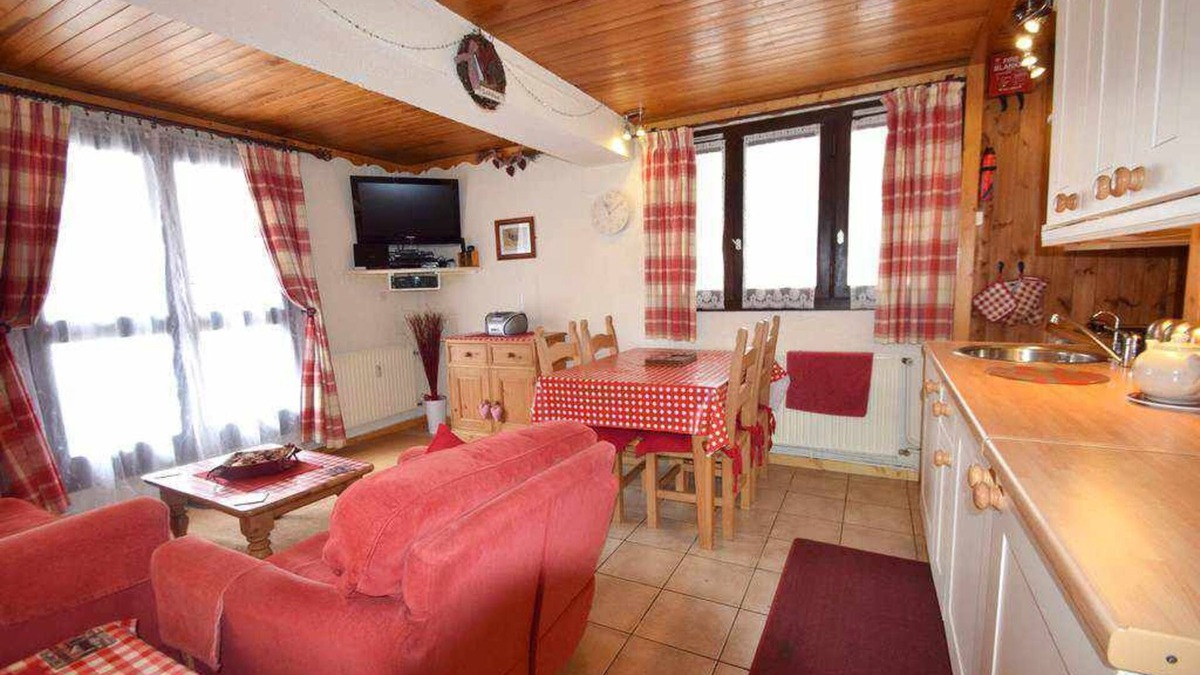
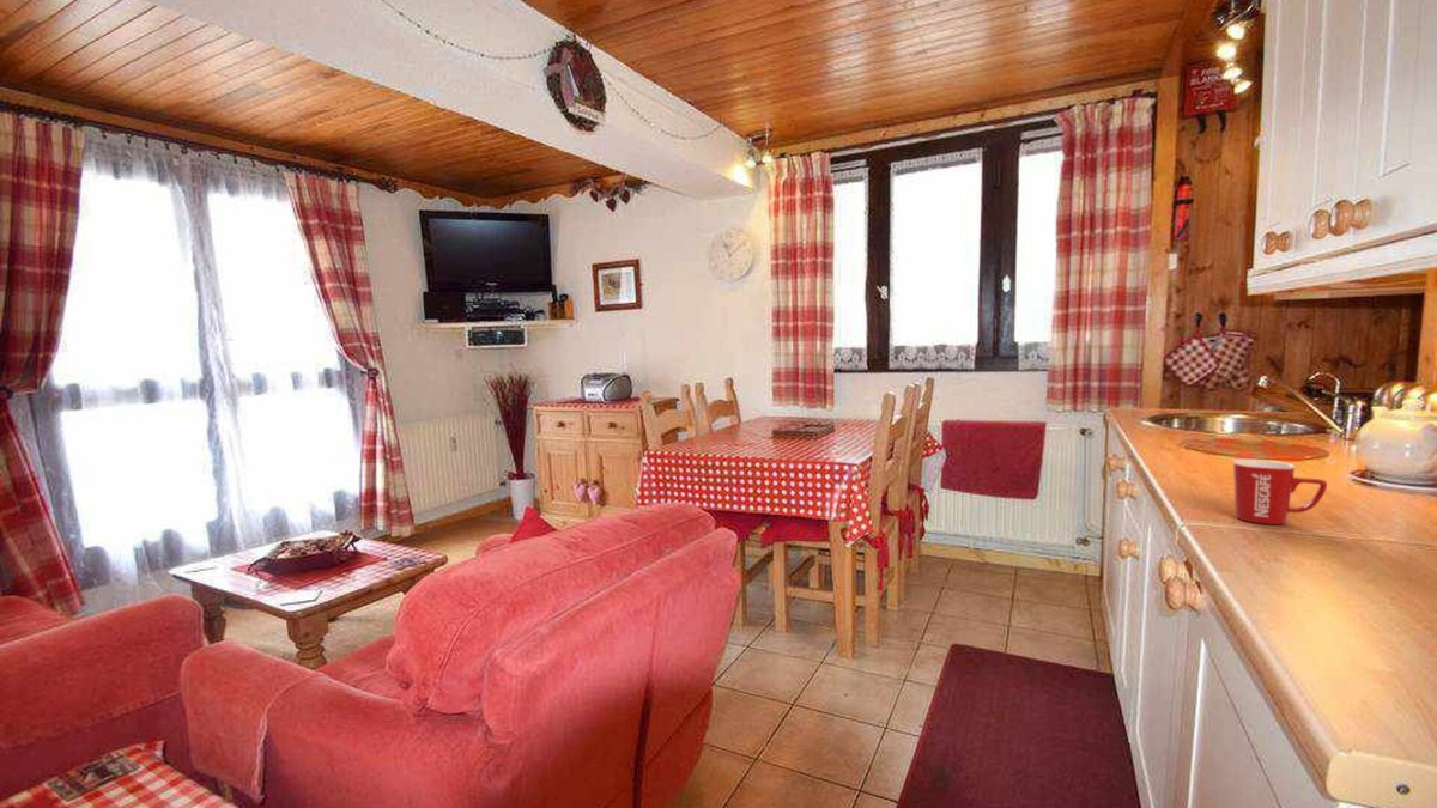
+ mug (1277, 492)
